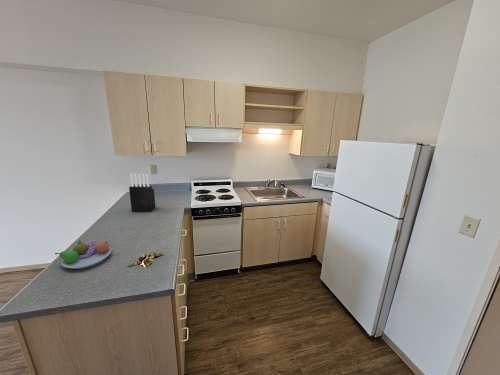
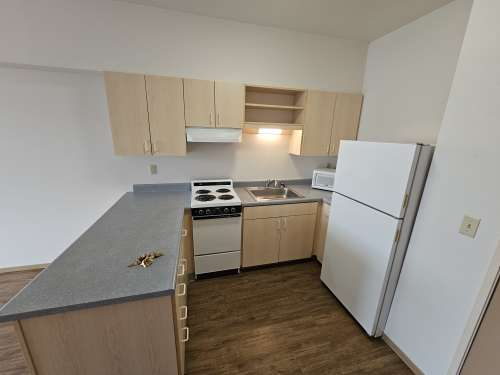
- fruit bowl (85, 252)
- knife block (142, 191)
